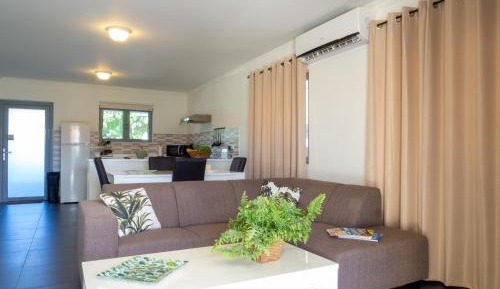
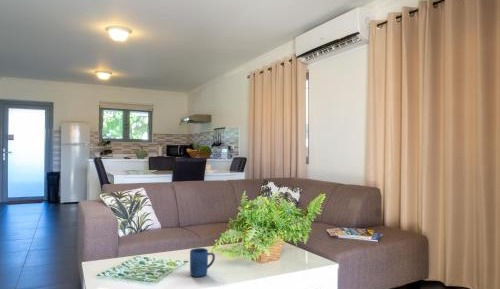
+ mug (202, 262)
